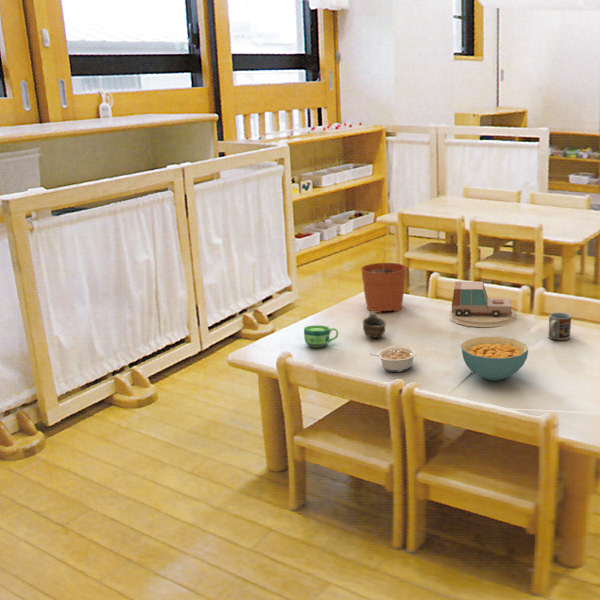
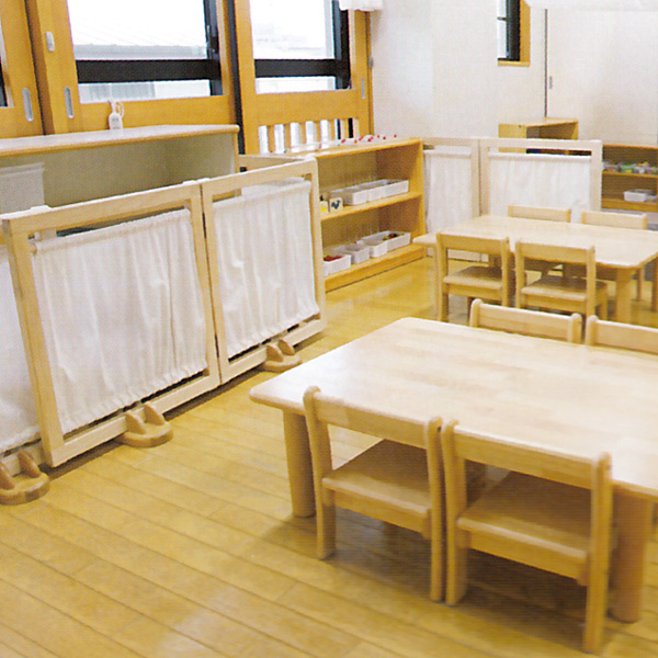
- cup (321, 336)
- plant pot (383, 277)
- cereal bowl (493, 362)
- cup (375, 325)
- legume (396, 359)
- toy car (482, 301)
- cup (558, 327)
